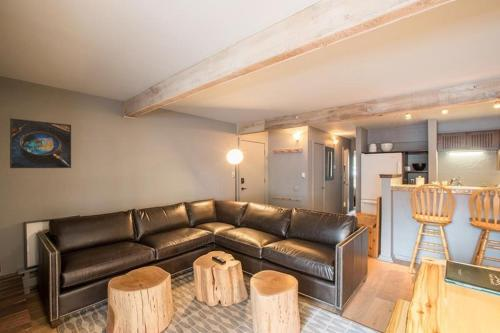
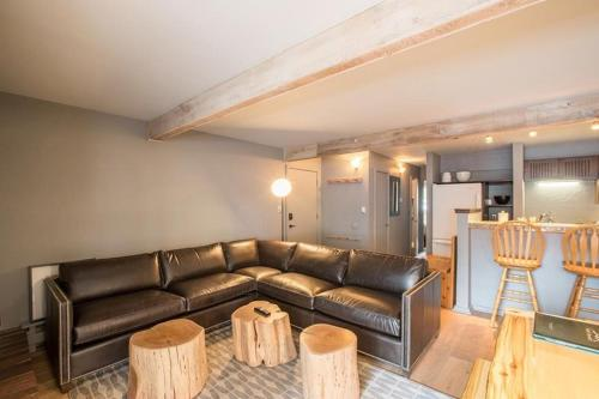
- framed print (42, 144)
